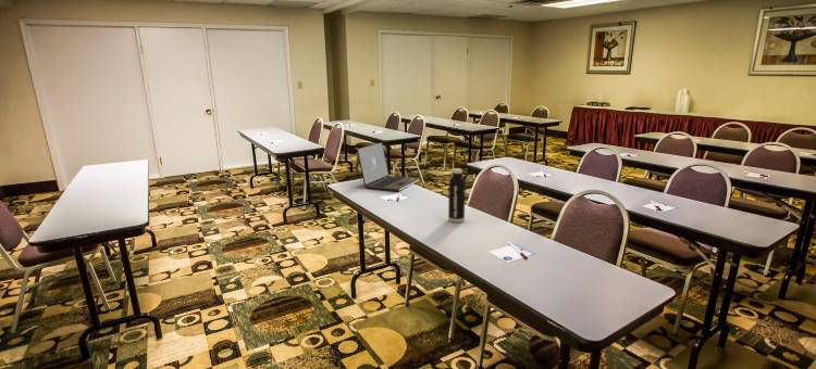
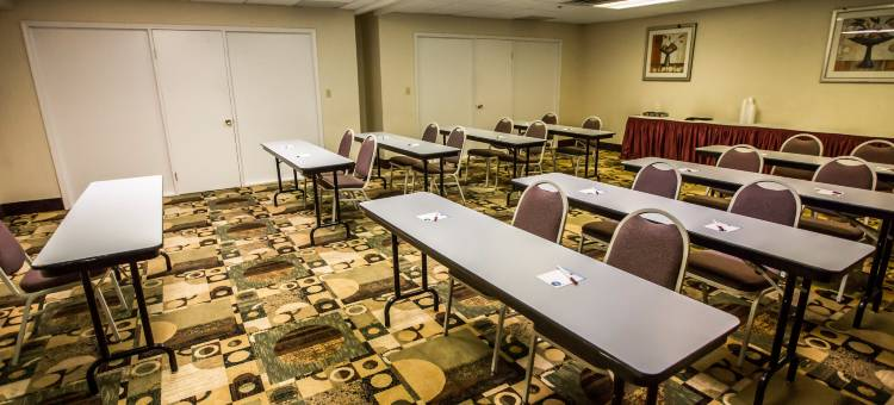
- water bottle (456, 194)
- laptop (386, 165)
